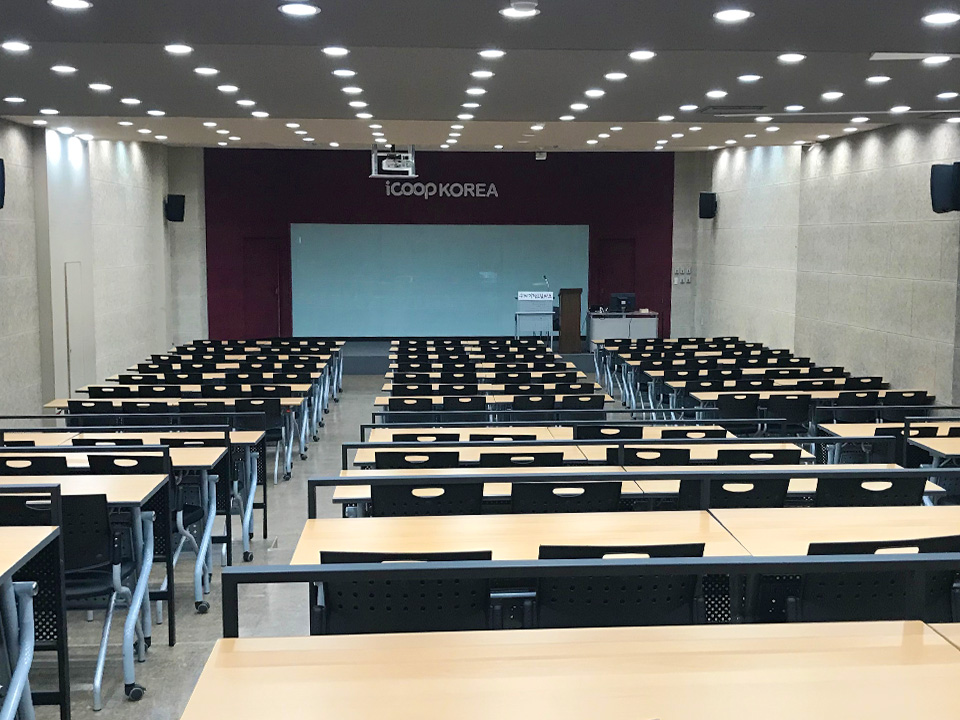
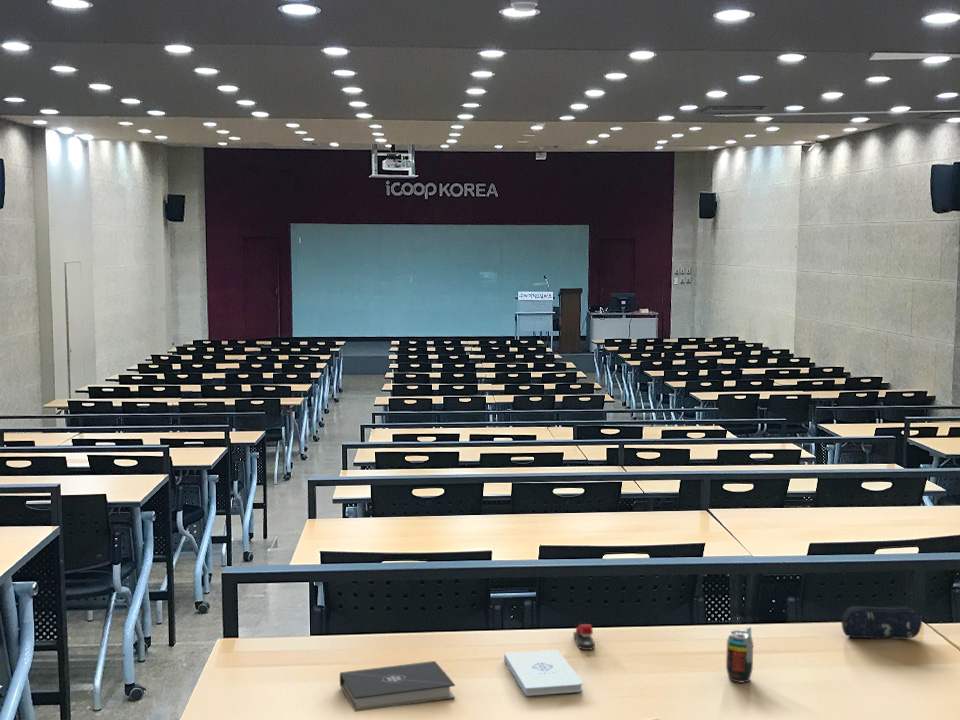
+ pencil case (881, 622)
+ beverage can (740, 652)
+ notepad (542, 671)
+ stapler (584, 632)
+ book (396, 685)
